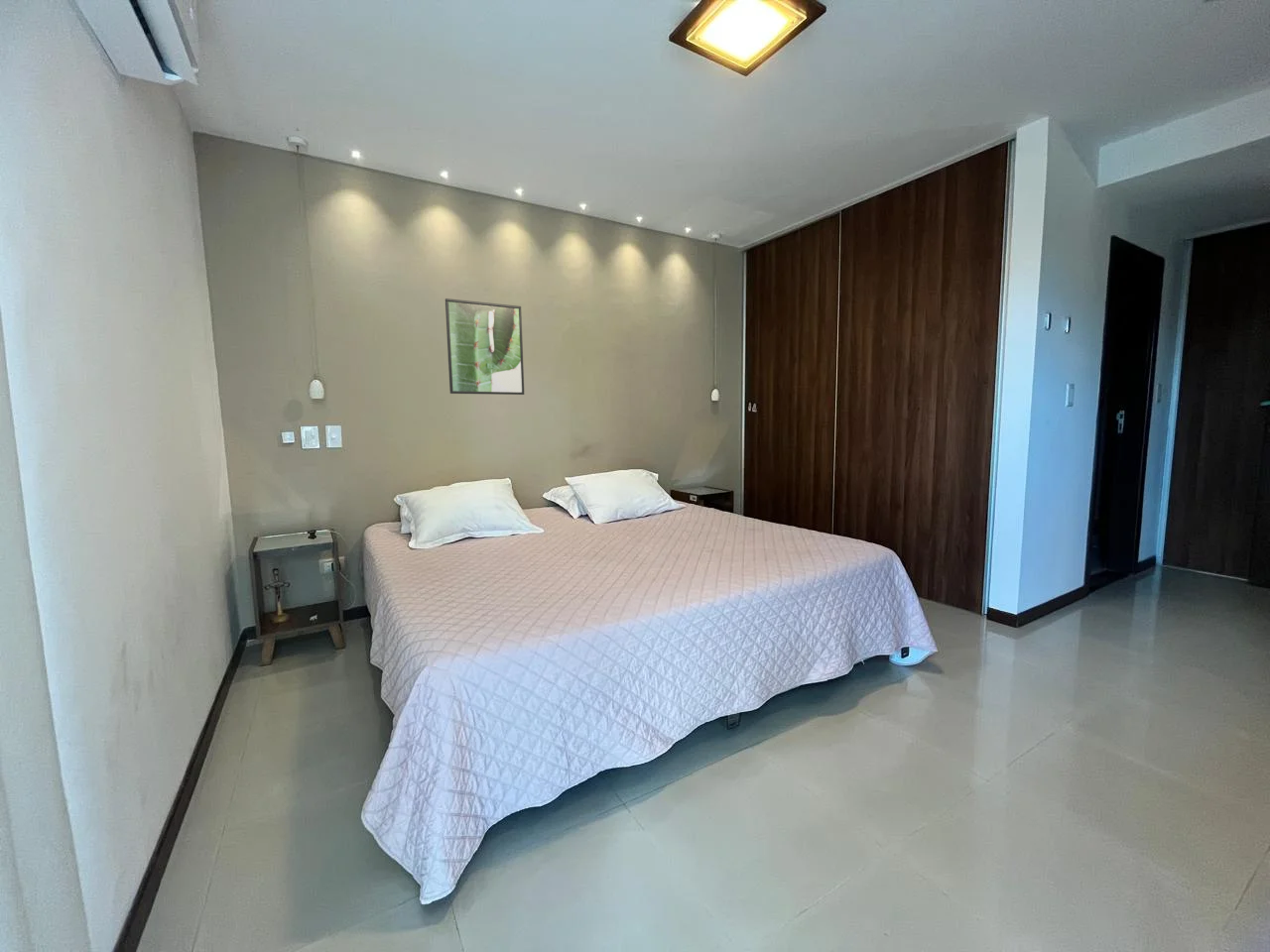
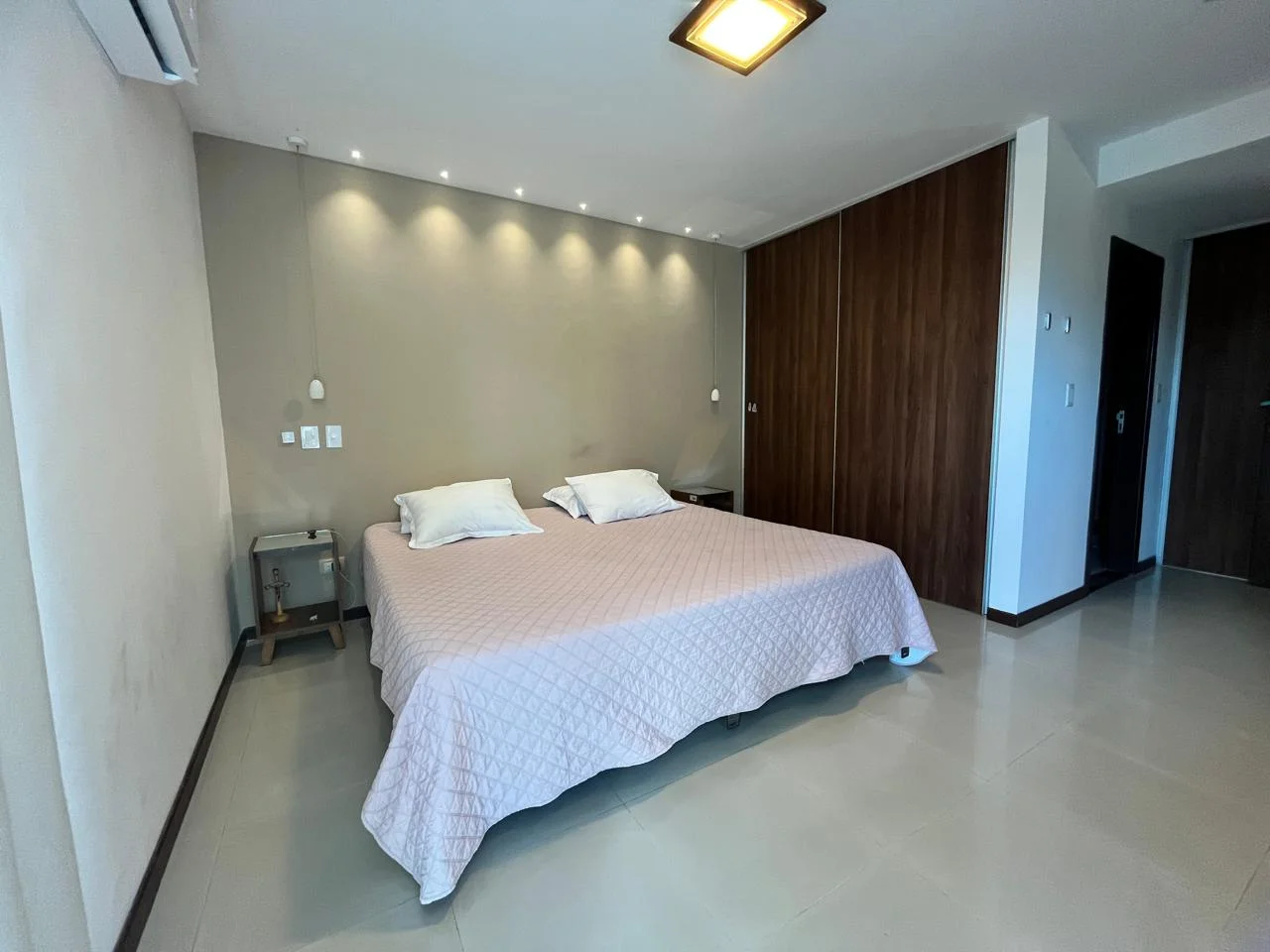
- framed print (486, 348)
